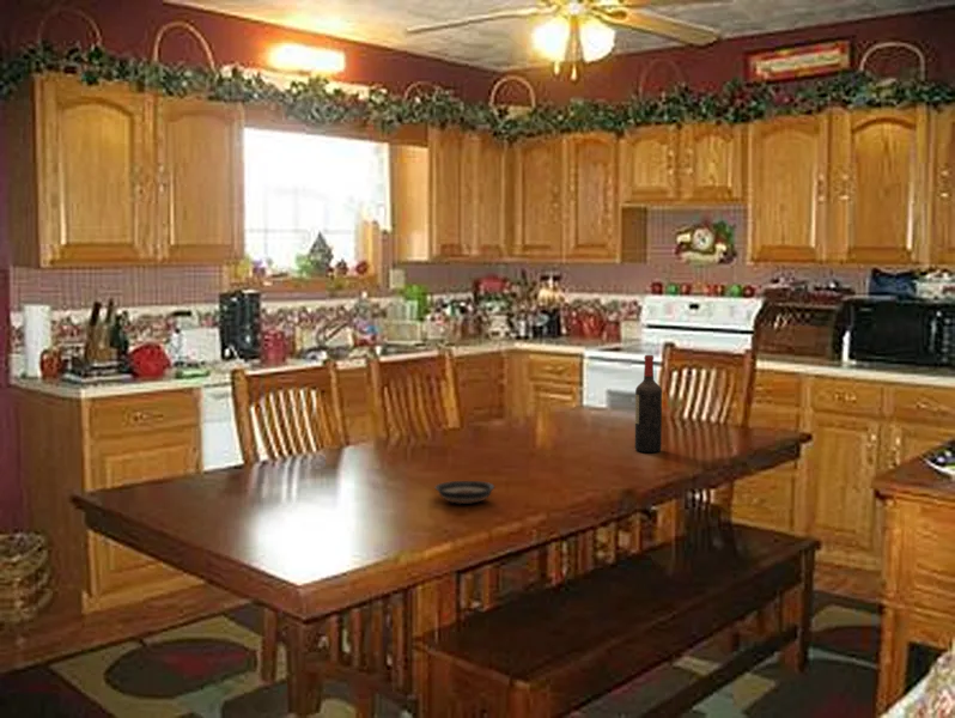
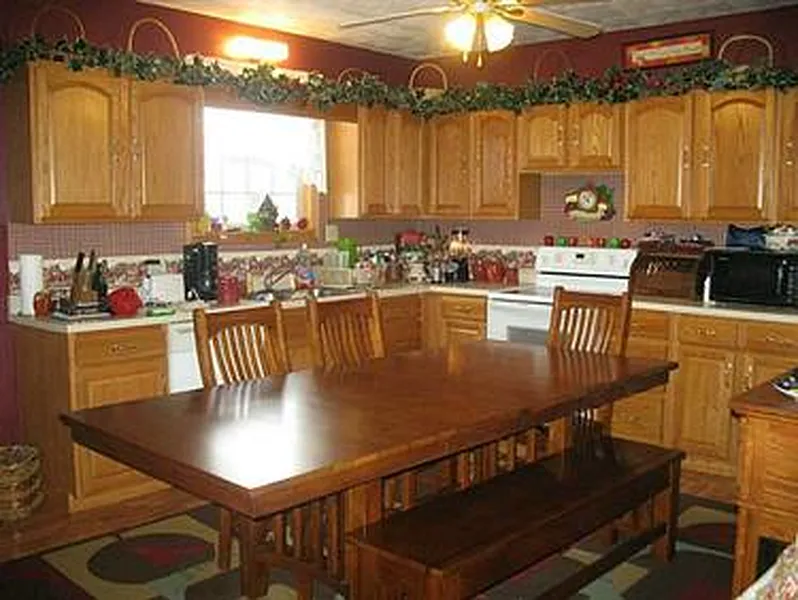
- saucer (464, 493)
- wine bottle (647, 402)
